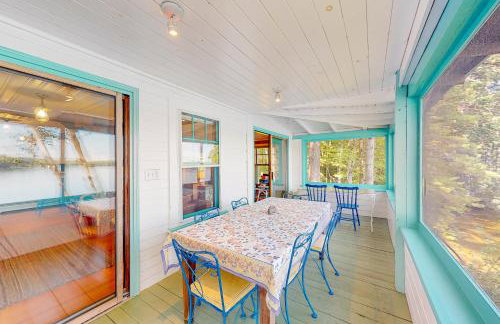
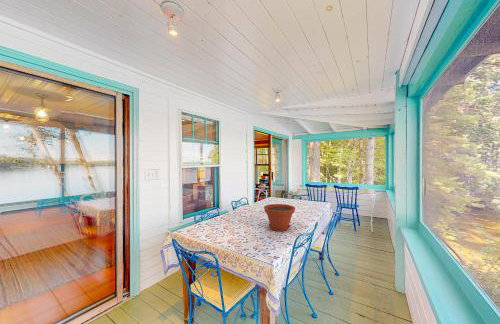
+ plant pot (279, 217)
